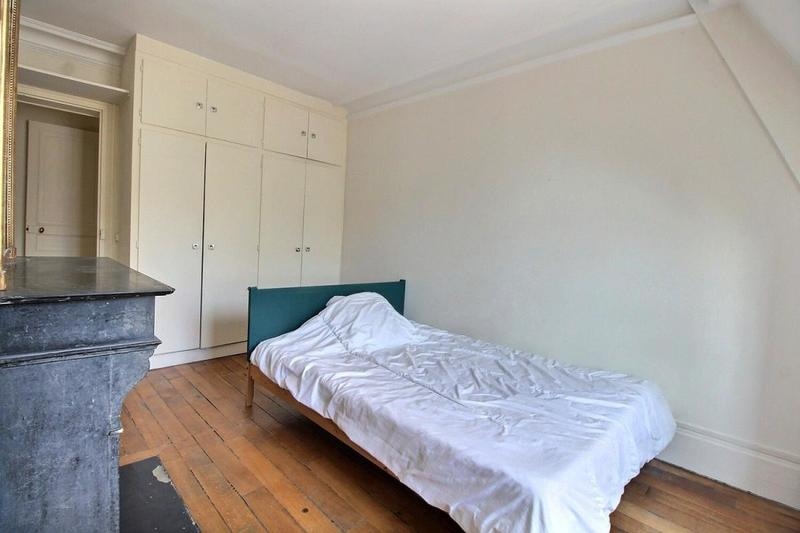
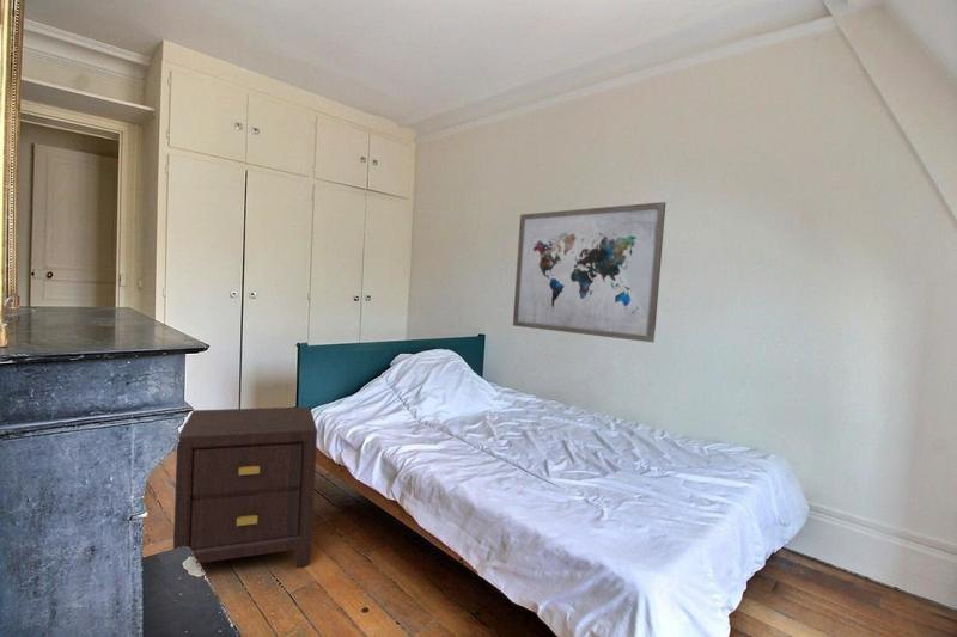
+ wall art (579, 271)
+ nightstand (249, 485)
